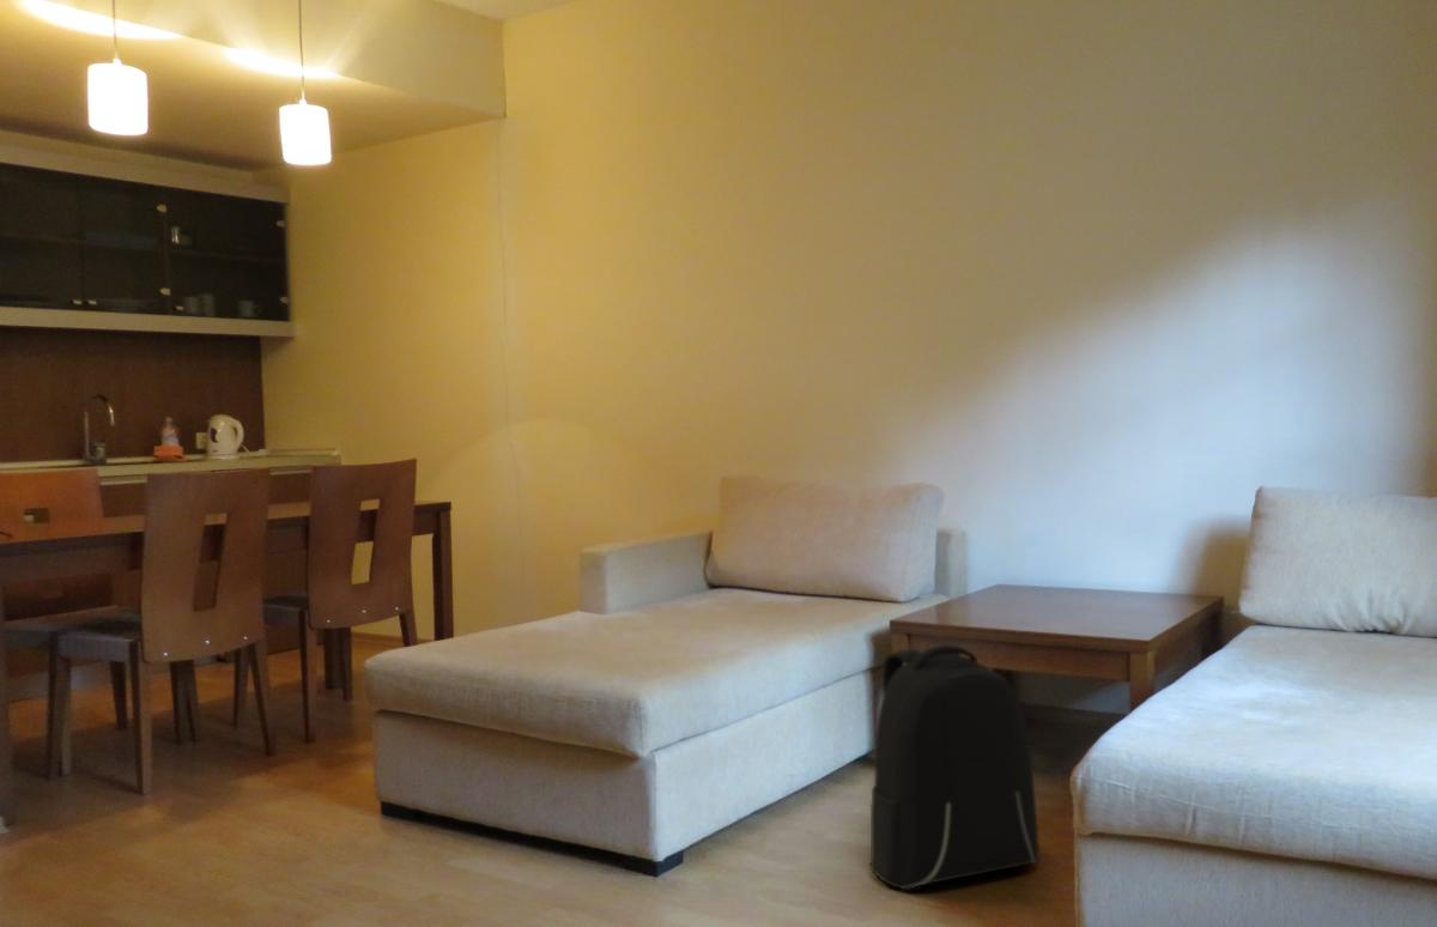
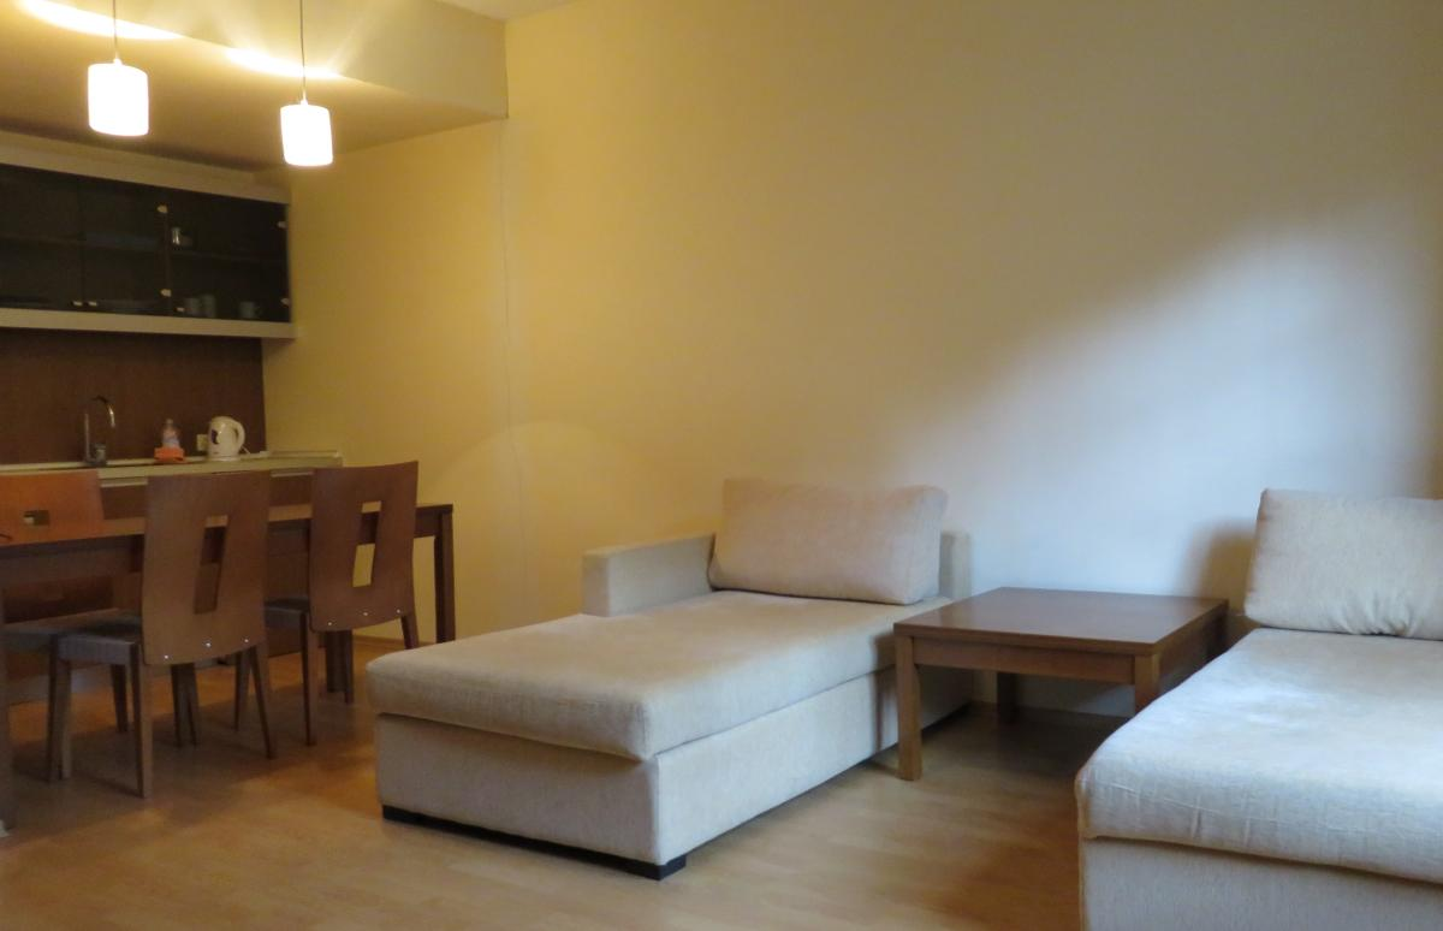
- backpack (940, 755)
